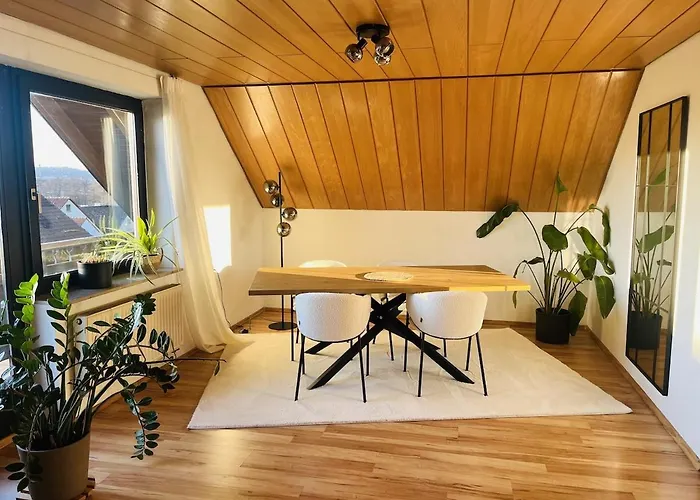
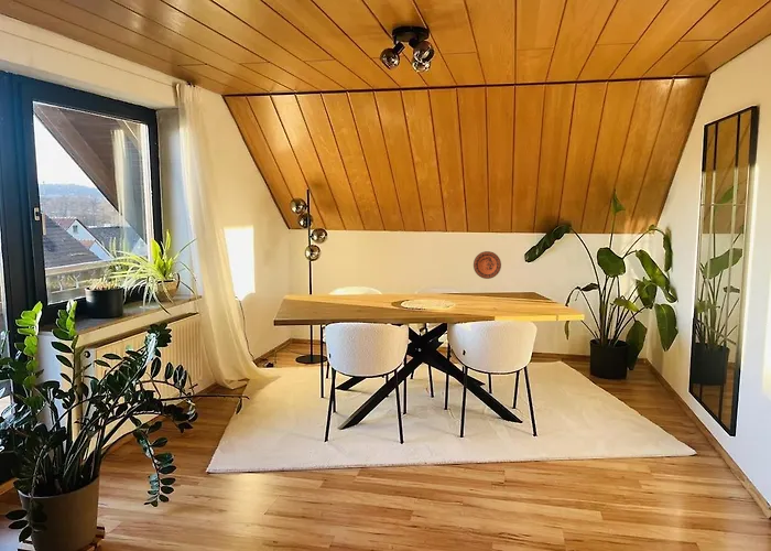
+ decorative plate (487, 264)
